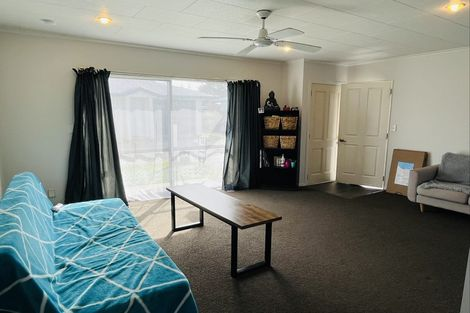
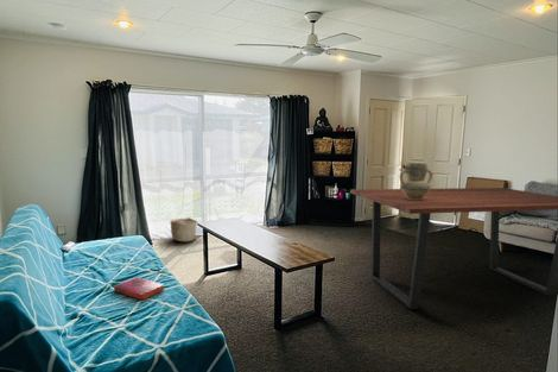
+ hardback book (139, 288)
+ ceramic jug (416, 181)
+ basket (183, 228)
+ dining table (490, 241)
